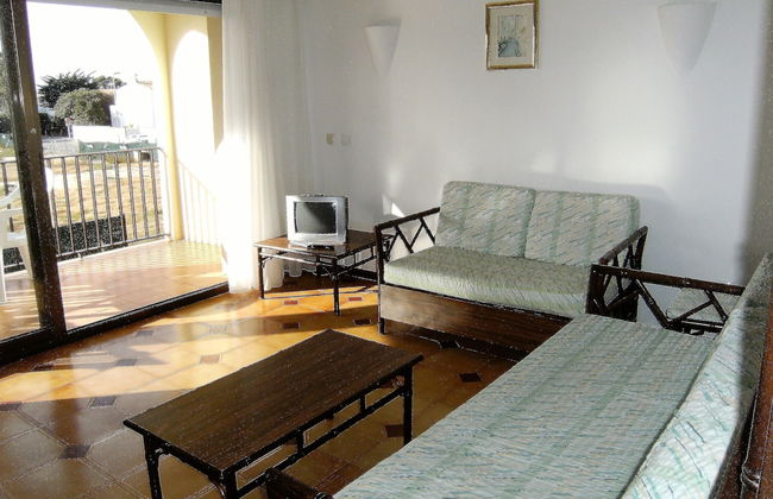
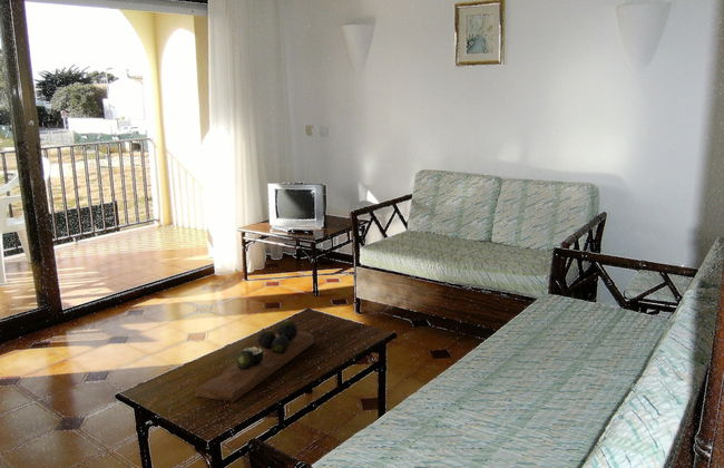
+ decorative tray (260, 349)
